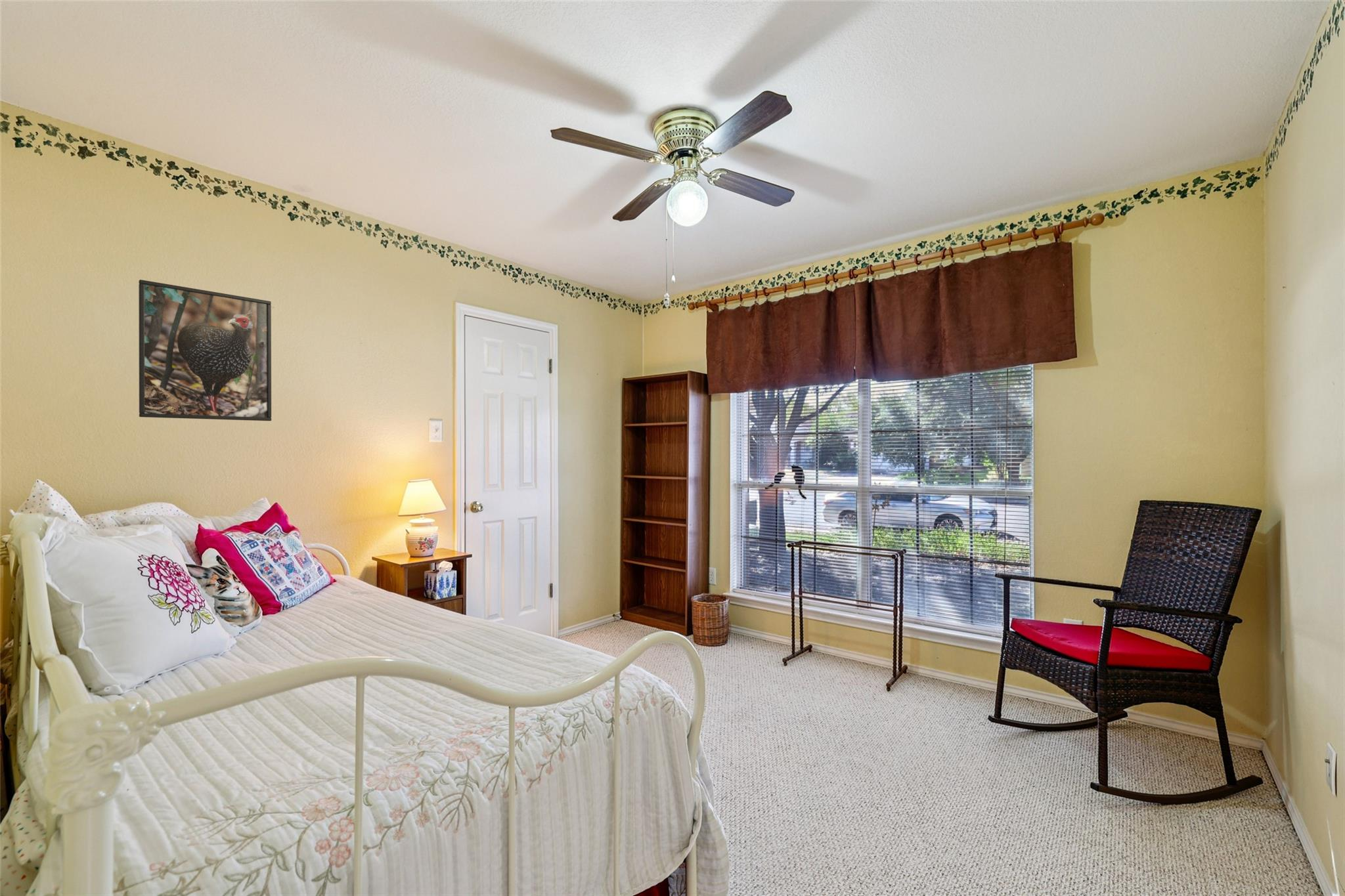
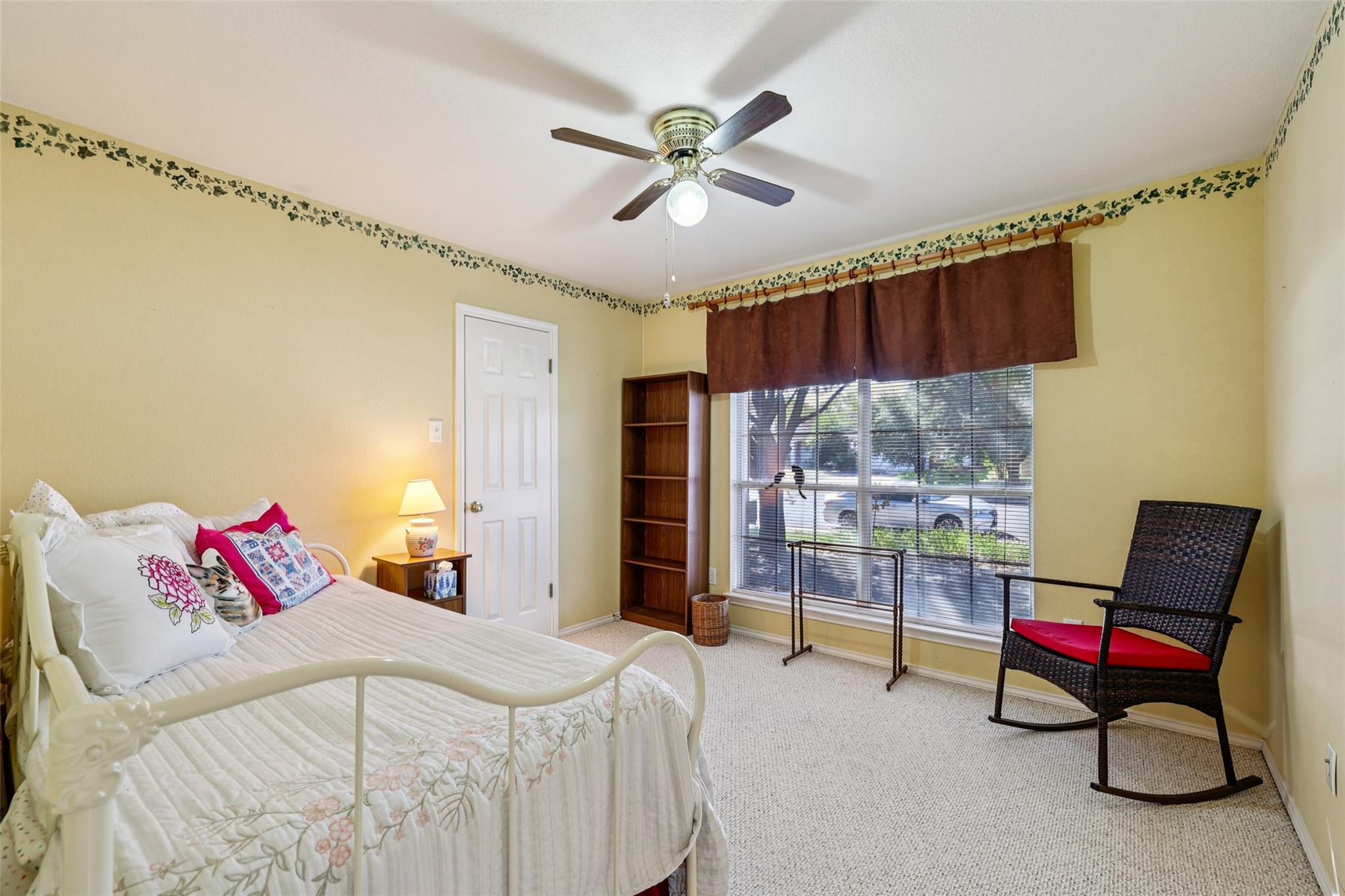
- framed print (209, 355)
